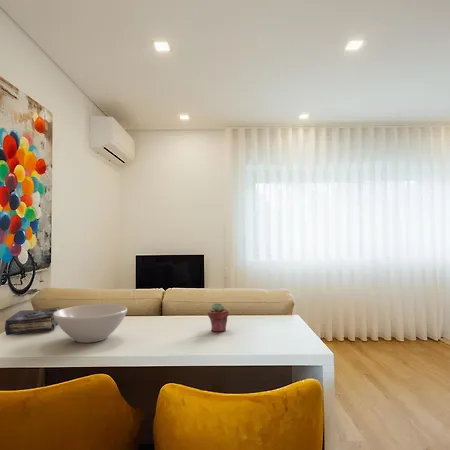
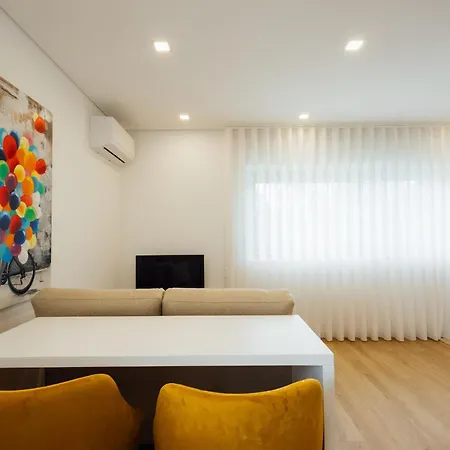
- bowl (91, 324)
- potted succulent (218, 316)
- book (34, 319)
